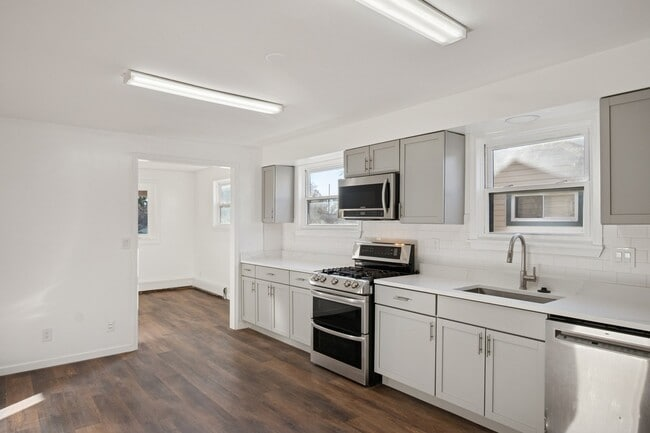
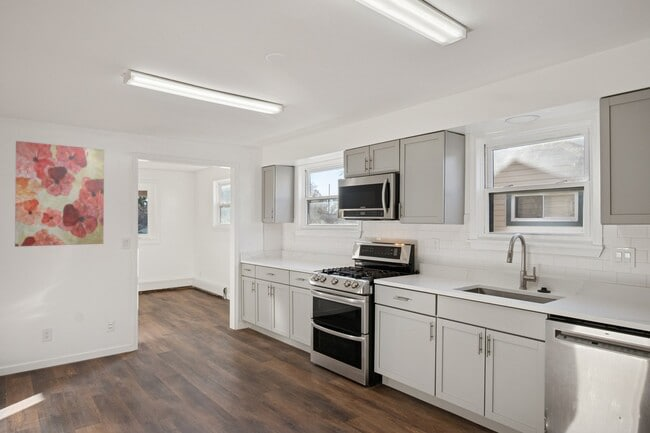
+ wall art (62, 195)
